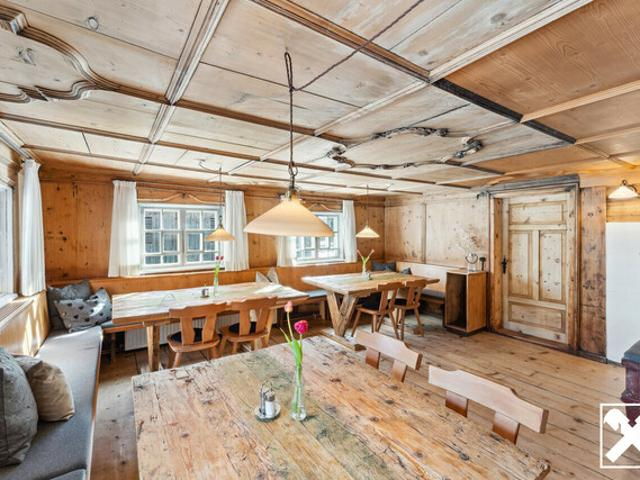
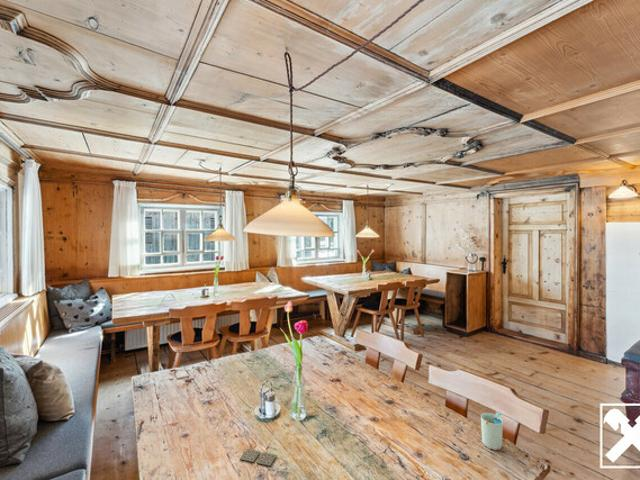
+ coaster (257, 456)
+ cup (491, 428)
